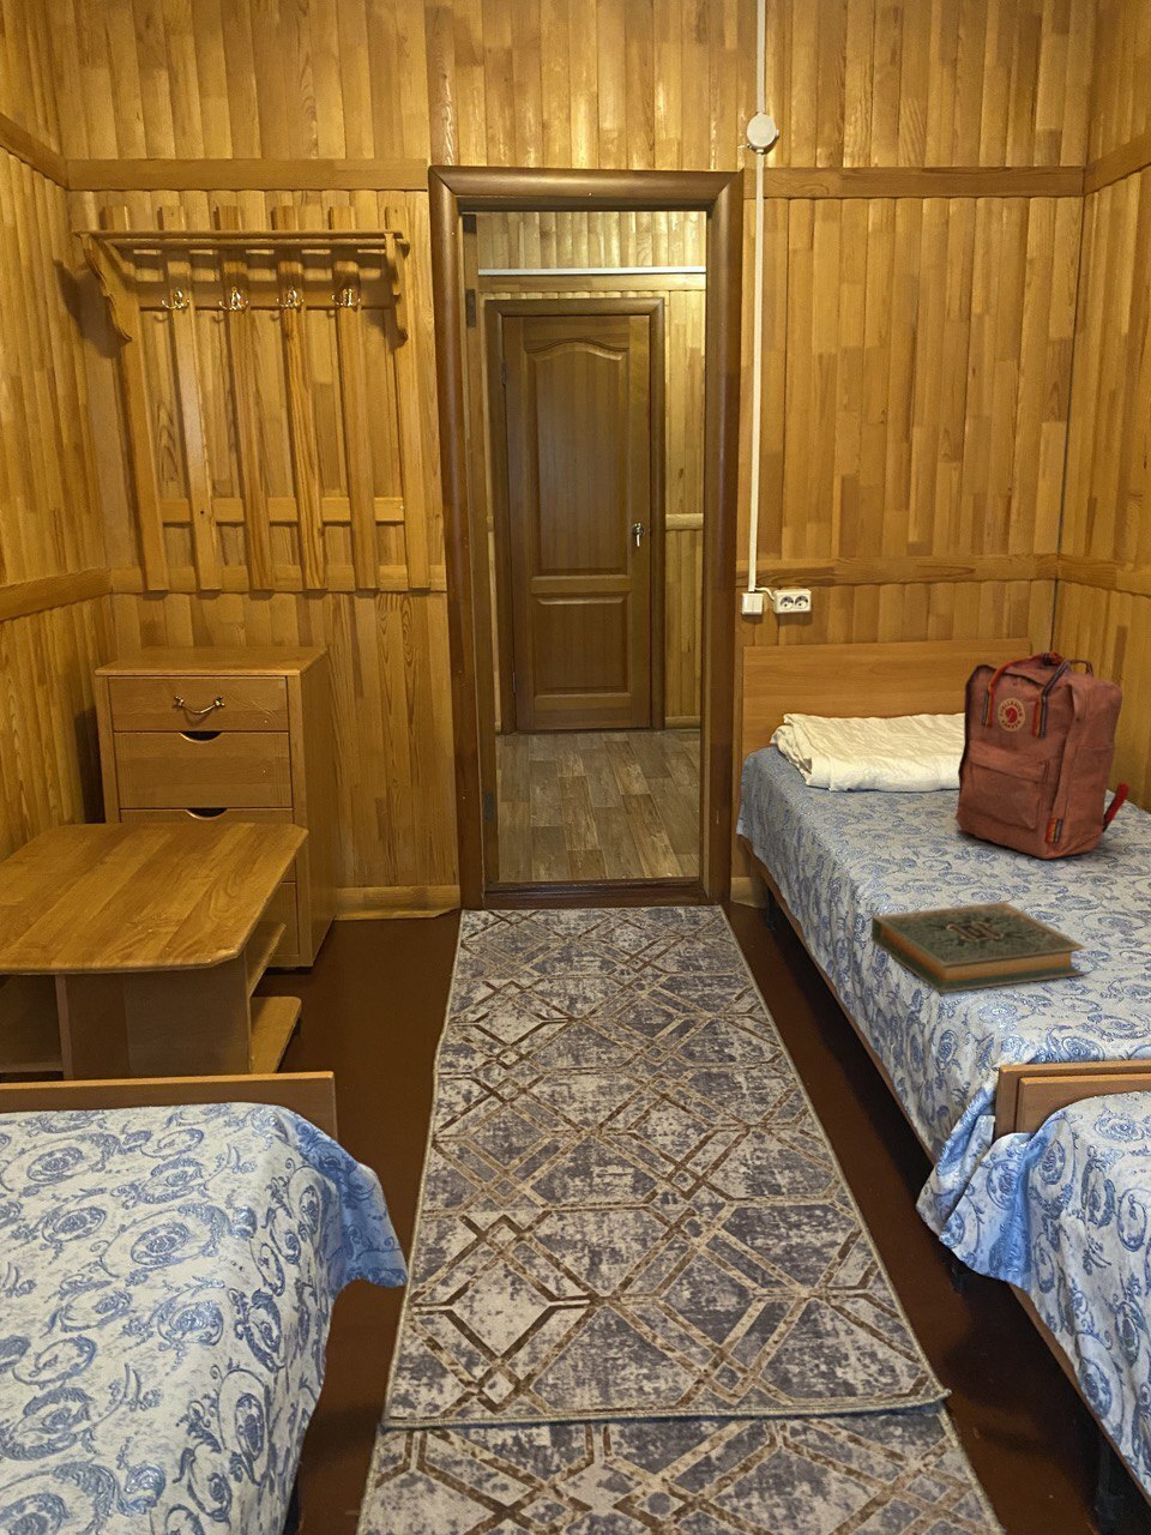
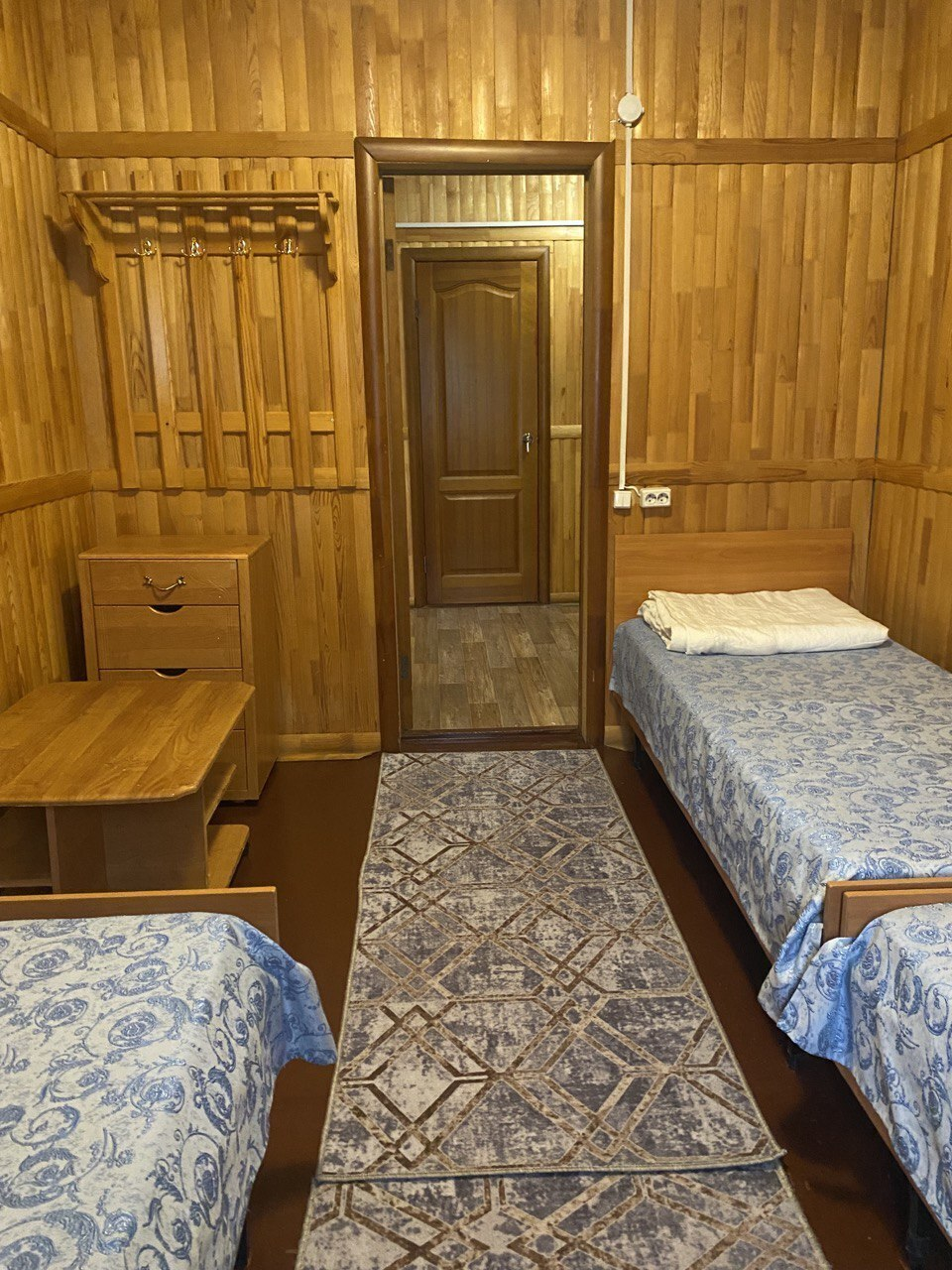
- backpack (1037, 746)
- hardback book (973, 944)
